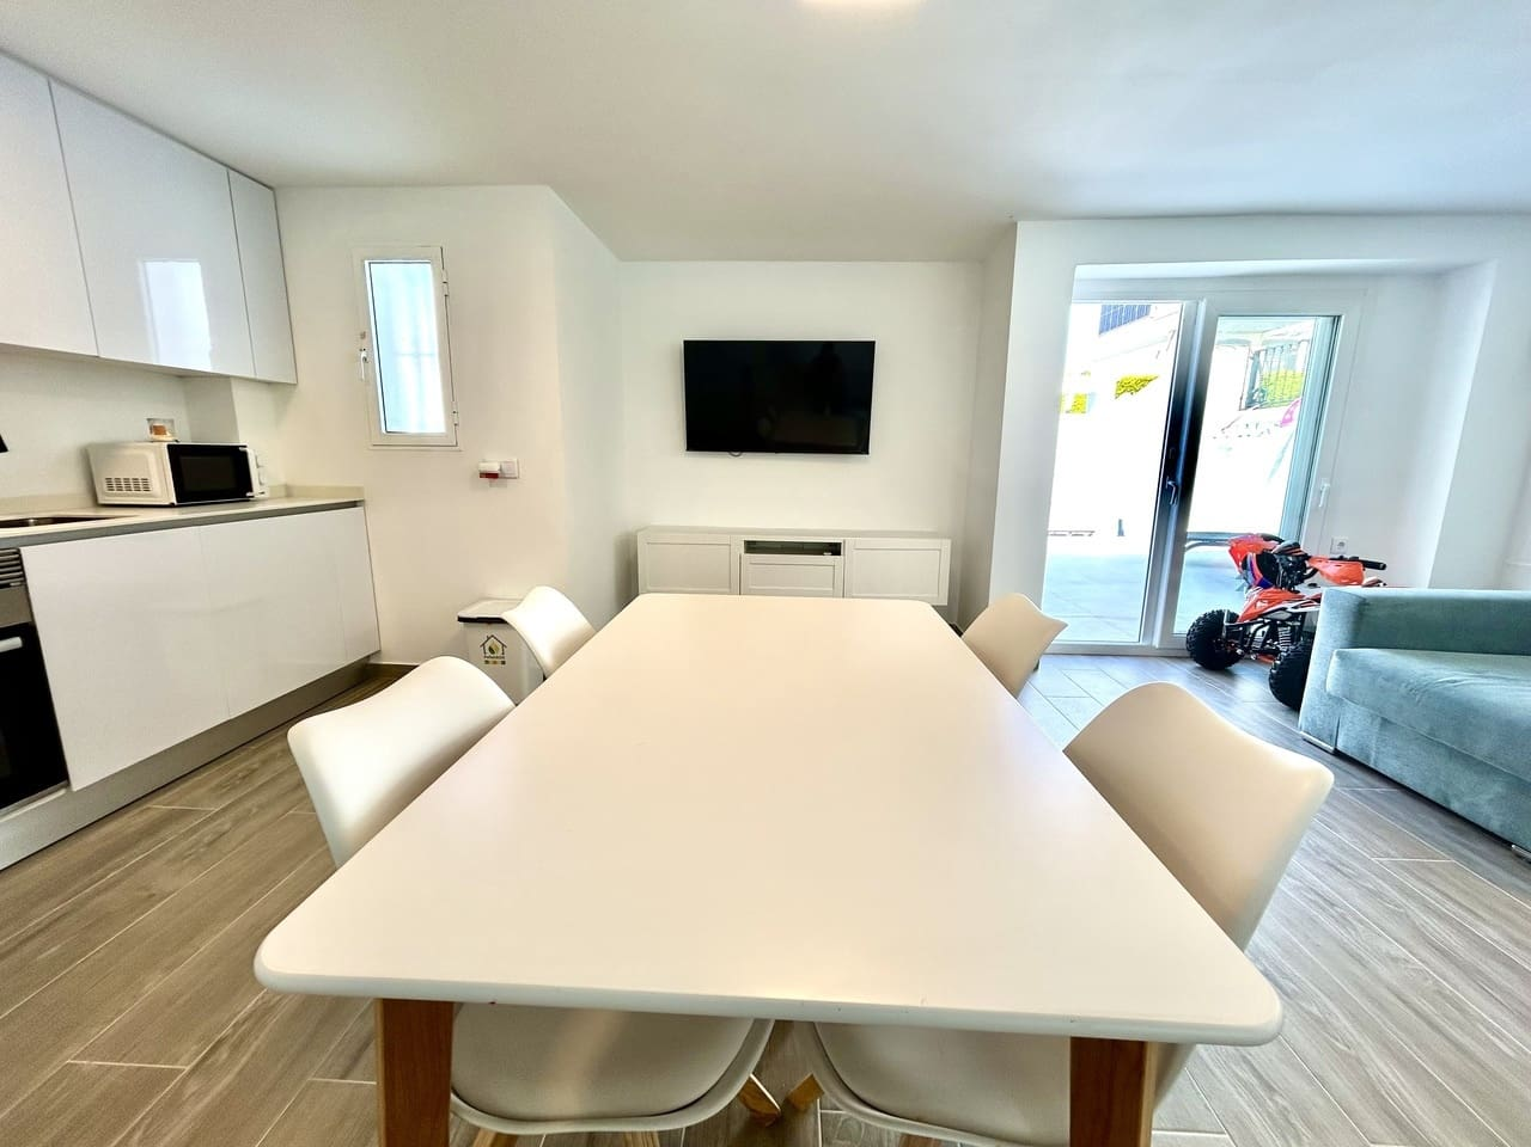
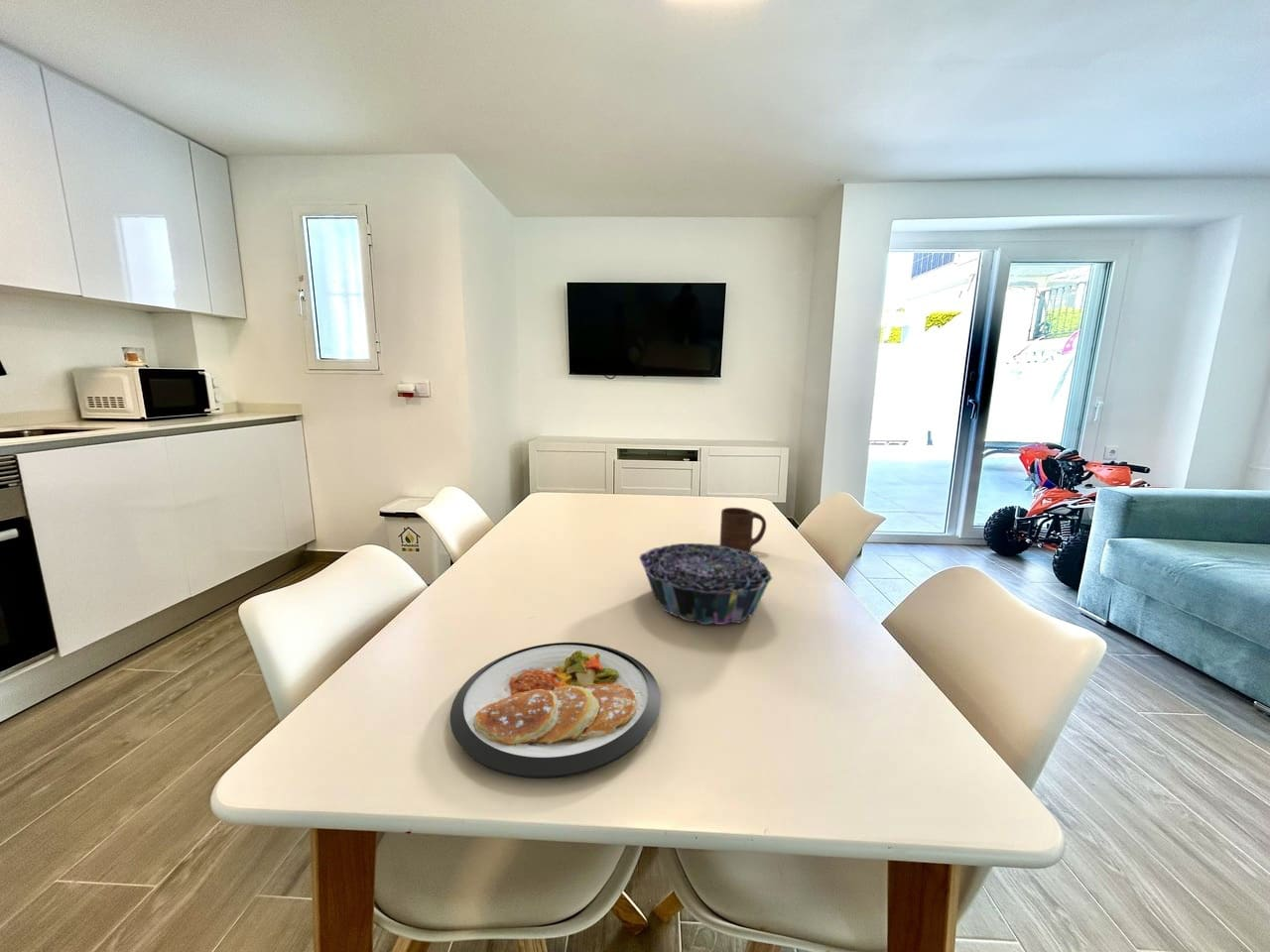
+ decorative bowl (704, 582)
+ dish (559, 690)
+ cup (740, 530)
